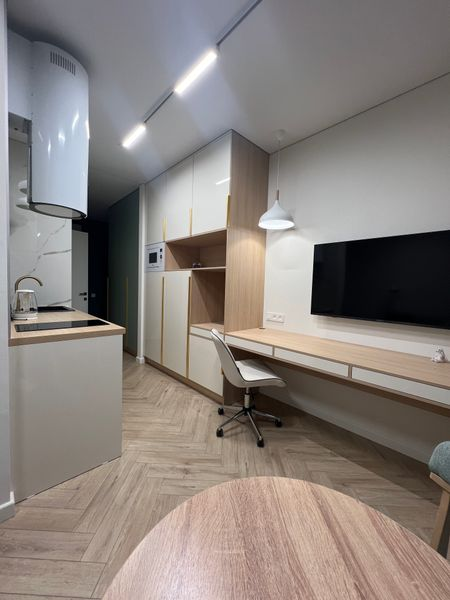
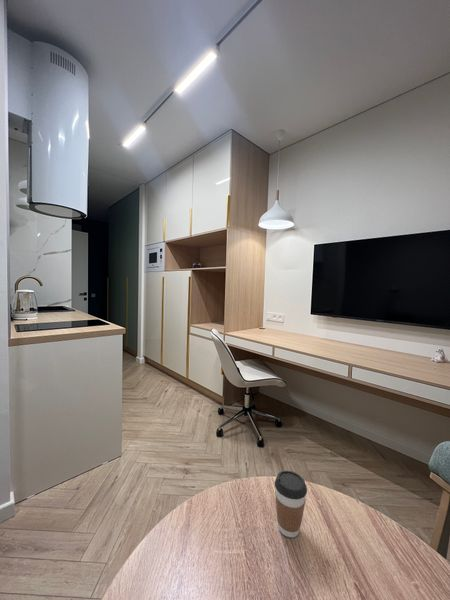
+ coffee cup (289, 504)
